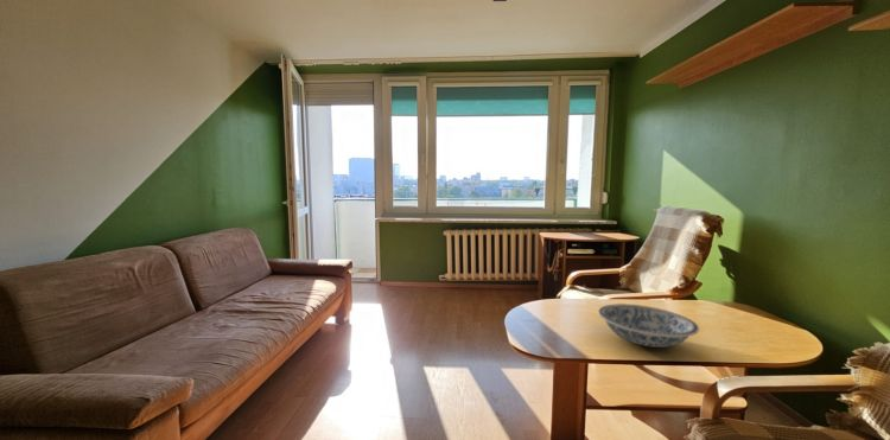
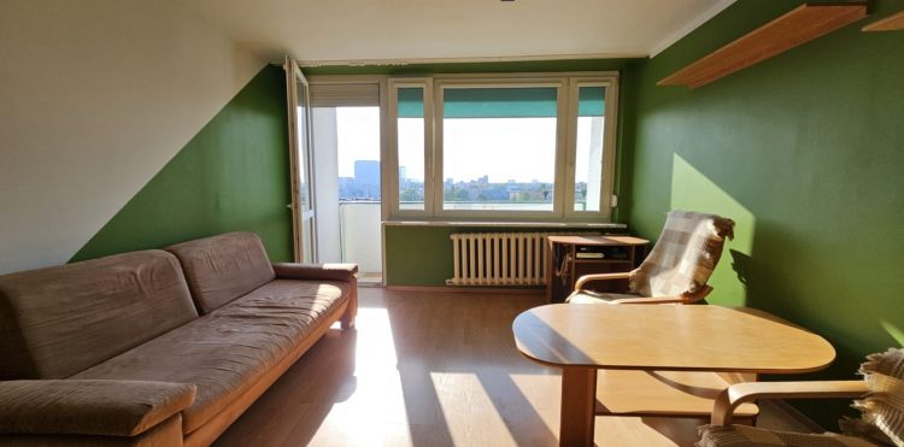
- ceramic bowl (644, 329)
